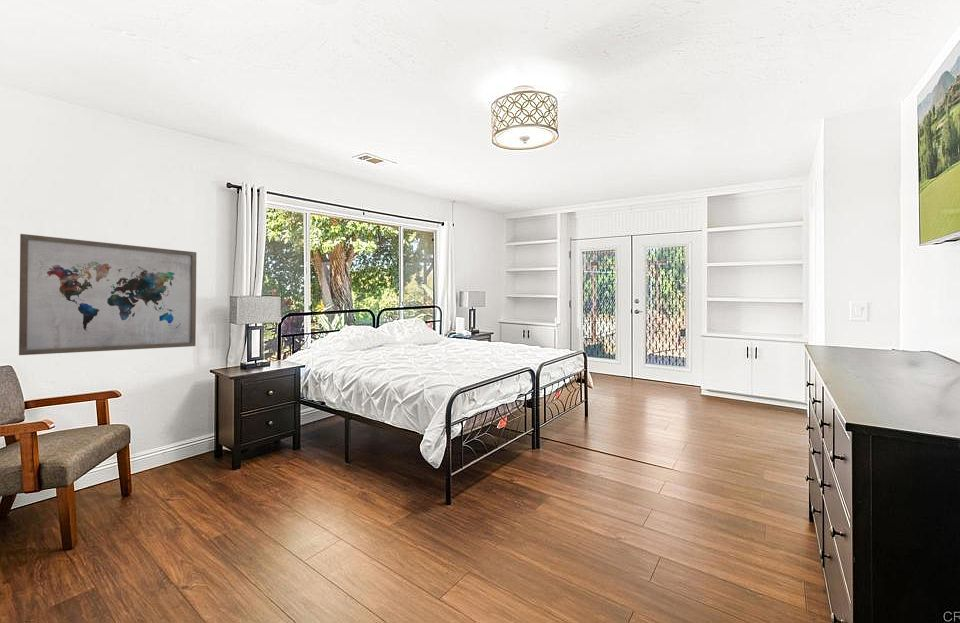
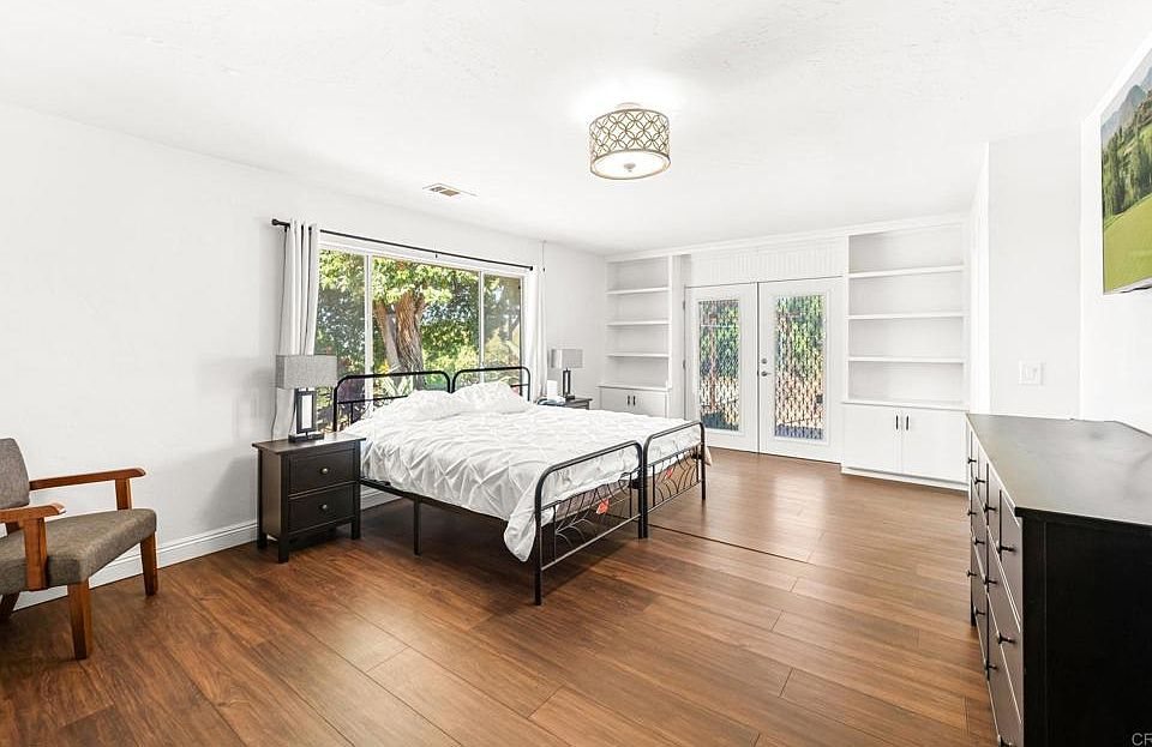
- wall art (118, 297)
